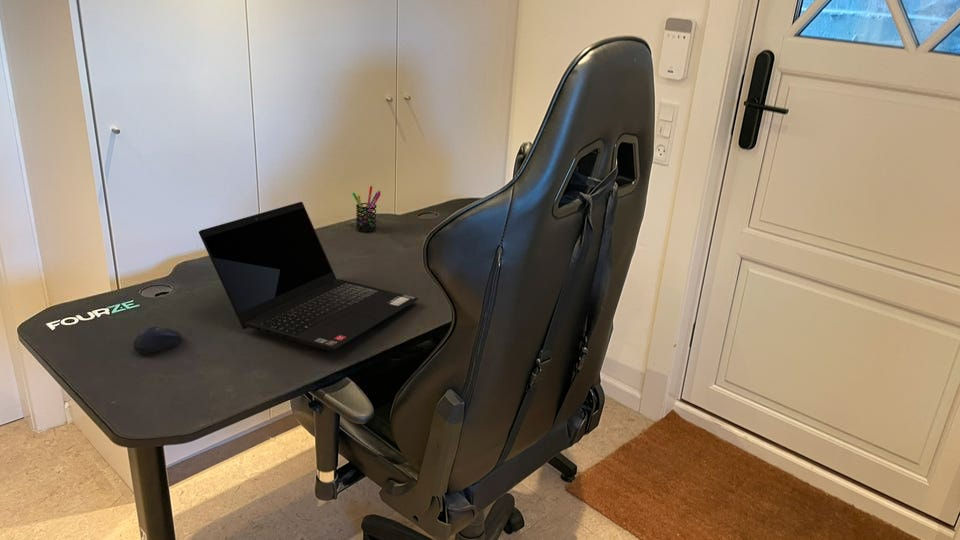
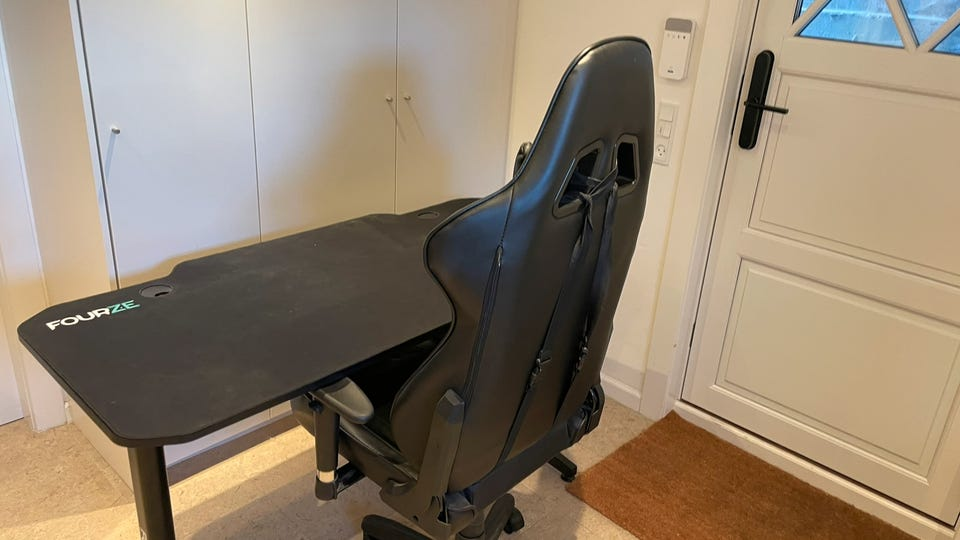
- laptop computer (315, 269)
- computer mouse (157, 336)
- pen holder (364, 208)
